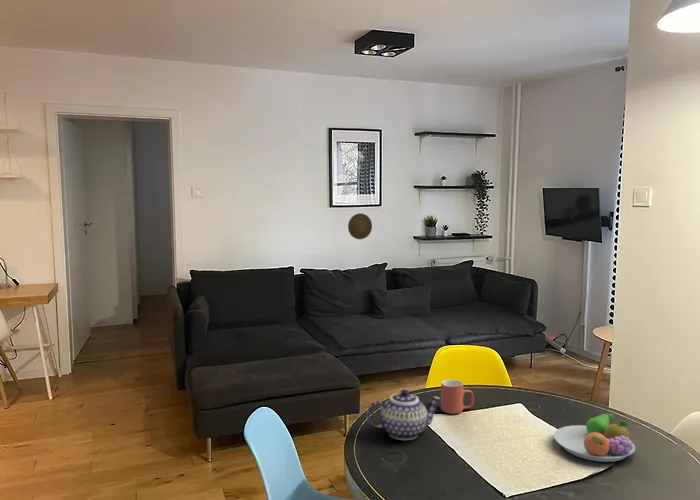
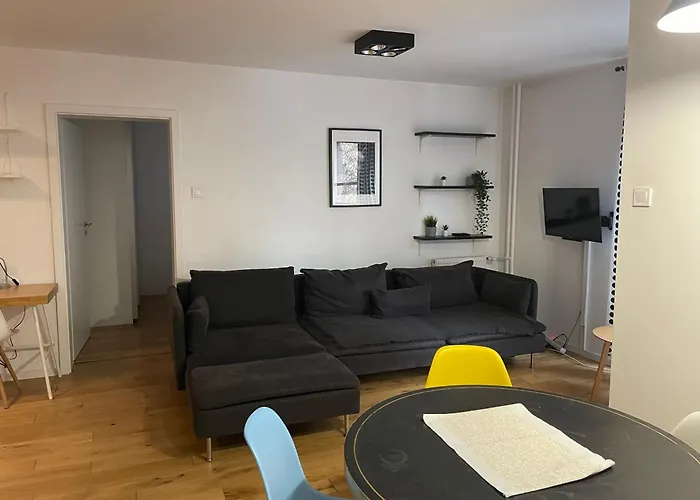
- fruit bowl (596, 432)
- decorative plate (360, 226)
- teapot (403, 411)
- mug (457, 396)
